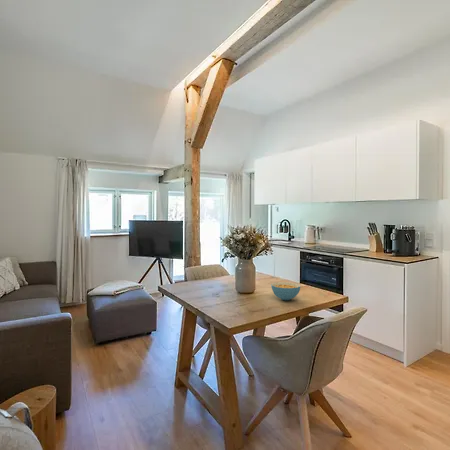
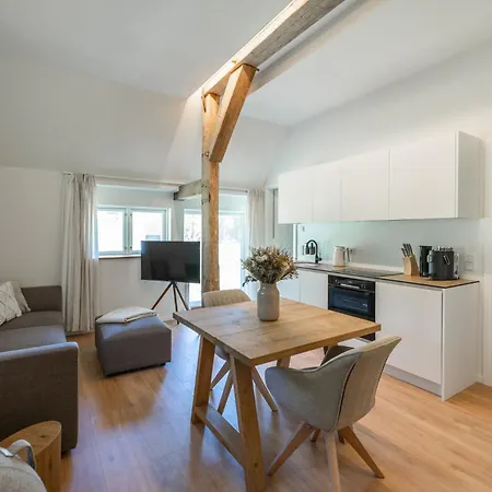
- cereal bowl (285, 292)
